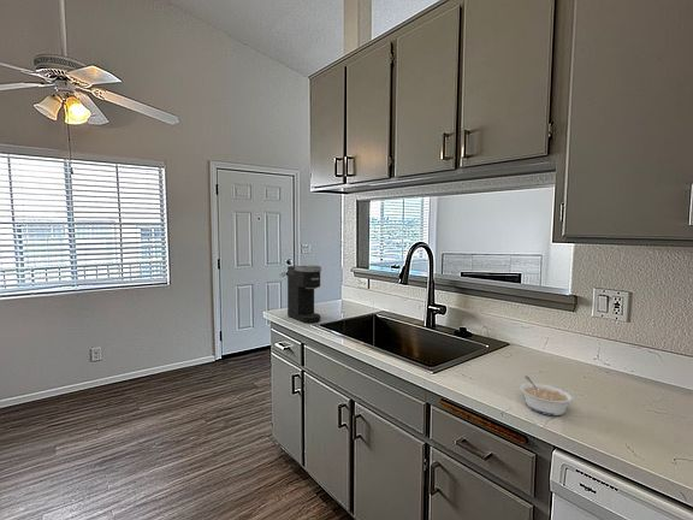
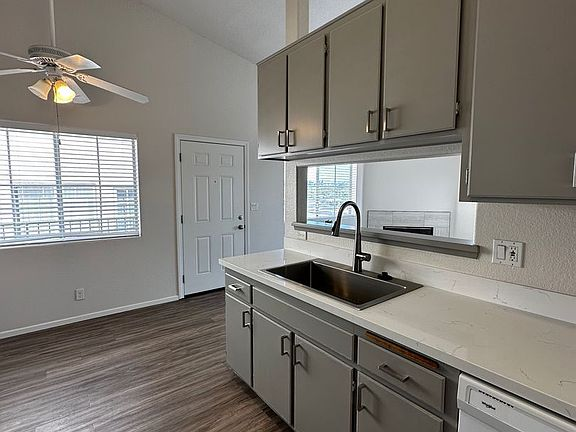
- coffee maker (303, 291)
- legume (543, 397)
